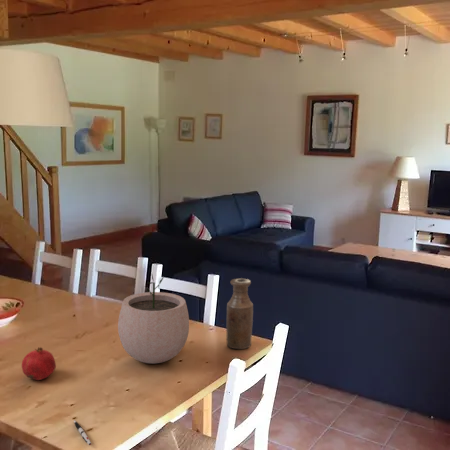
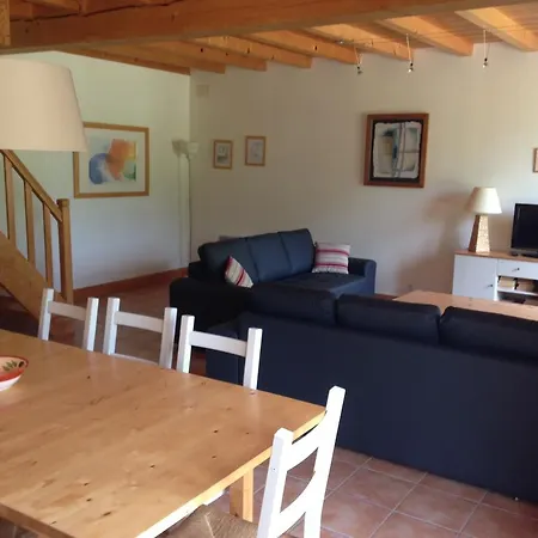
- bottle (239, 313)
- pen (81, 431)
- plant pot (154, 317)
- fruit (39, 361)
